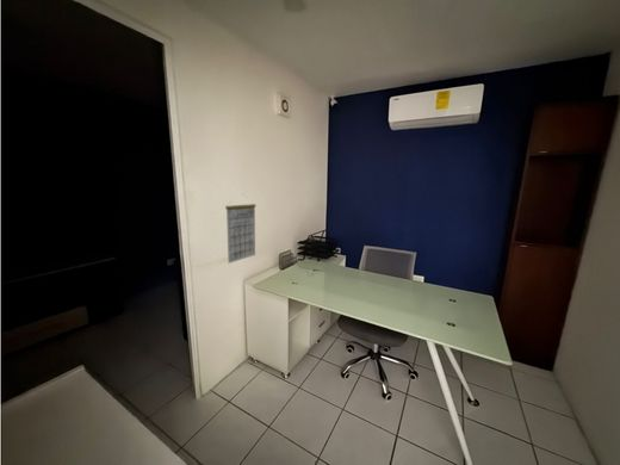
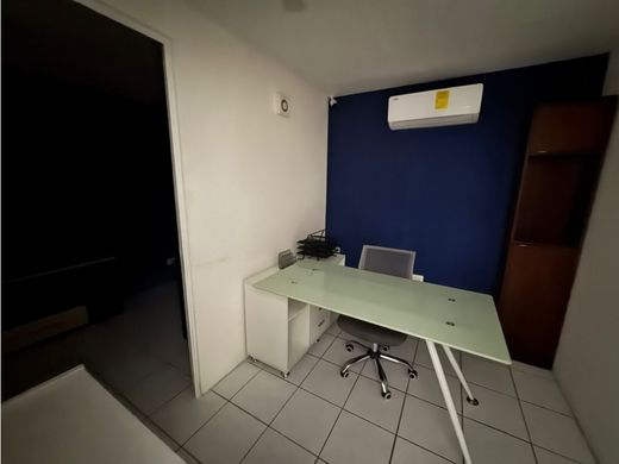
- calendar (241, 225)
